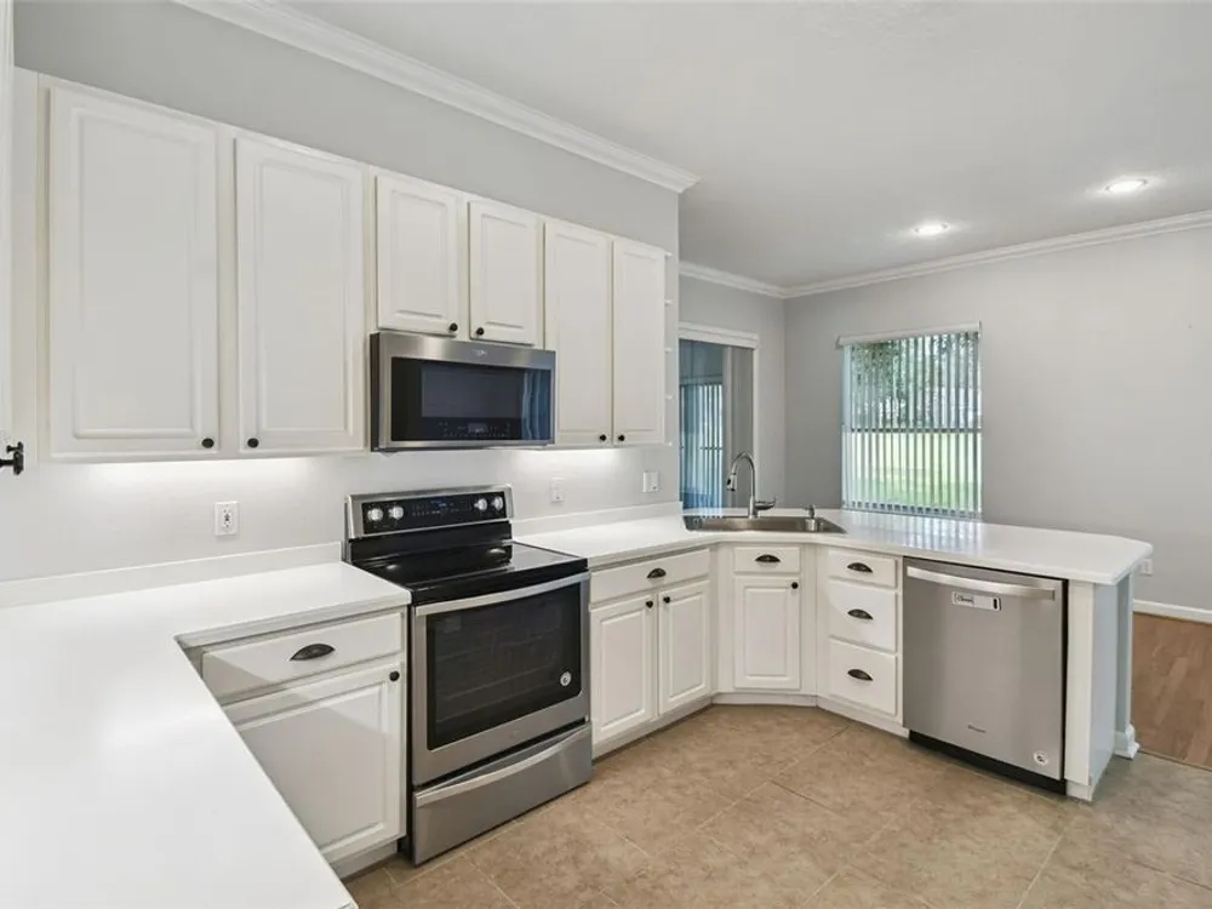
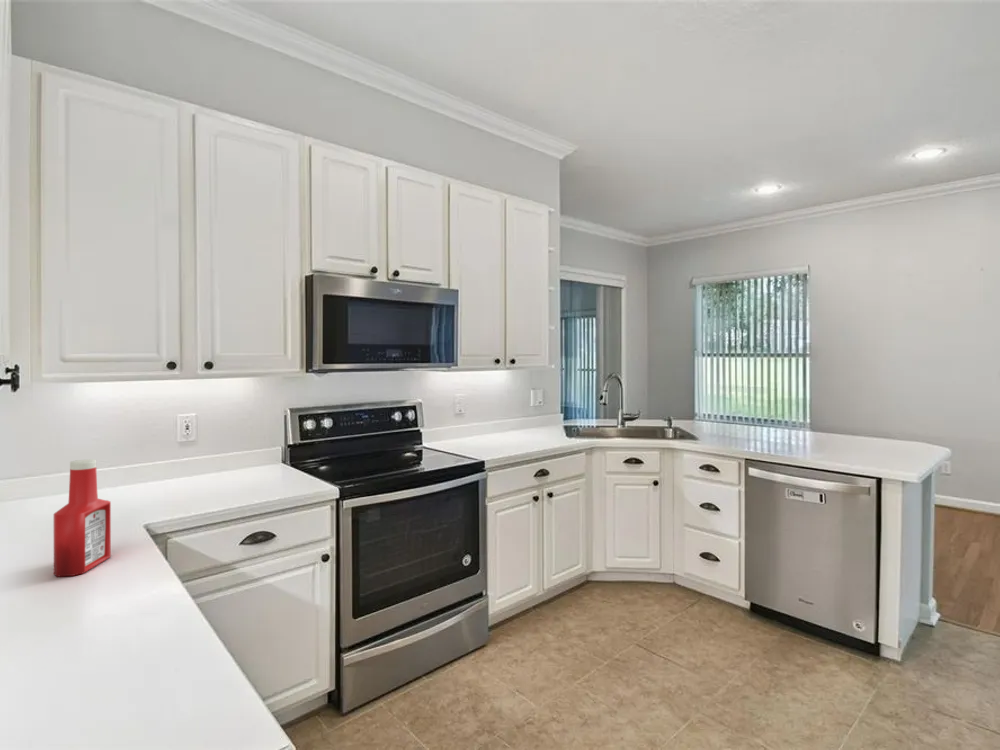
+ soap bottle (83, 513)
